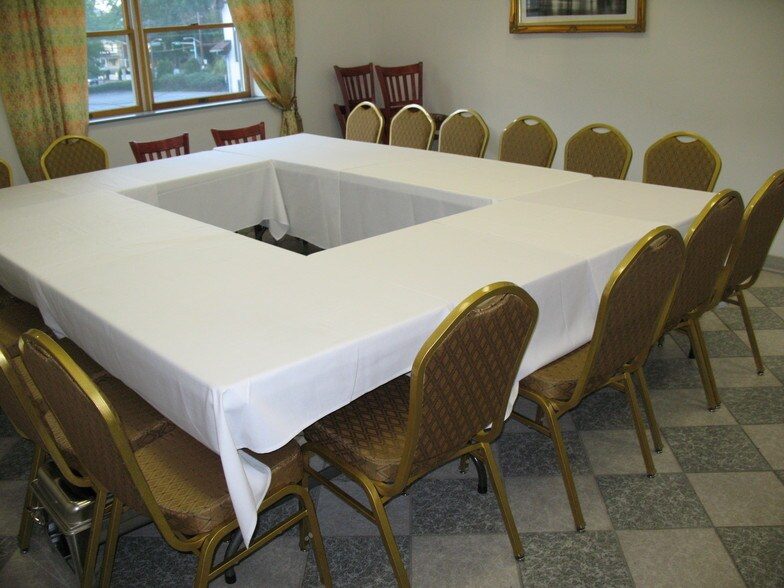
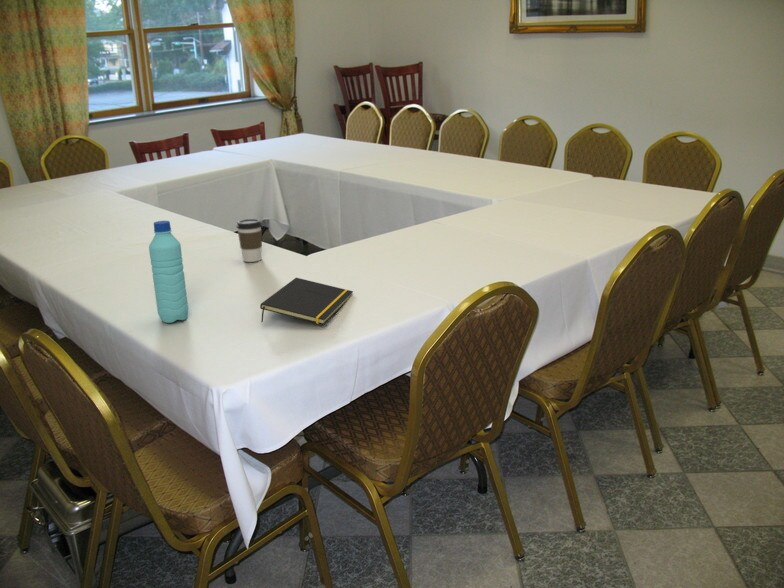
+ water bottle (168, 271)
+ coffee cup (250, 240)
+ notepad (308, 299)
